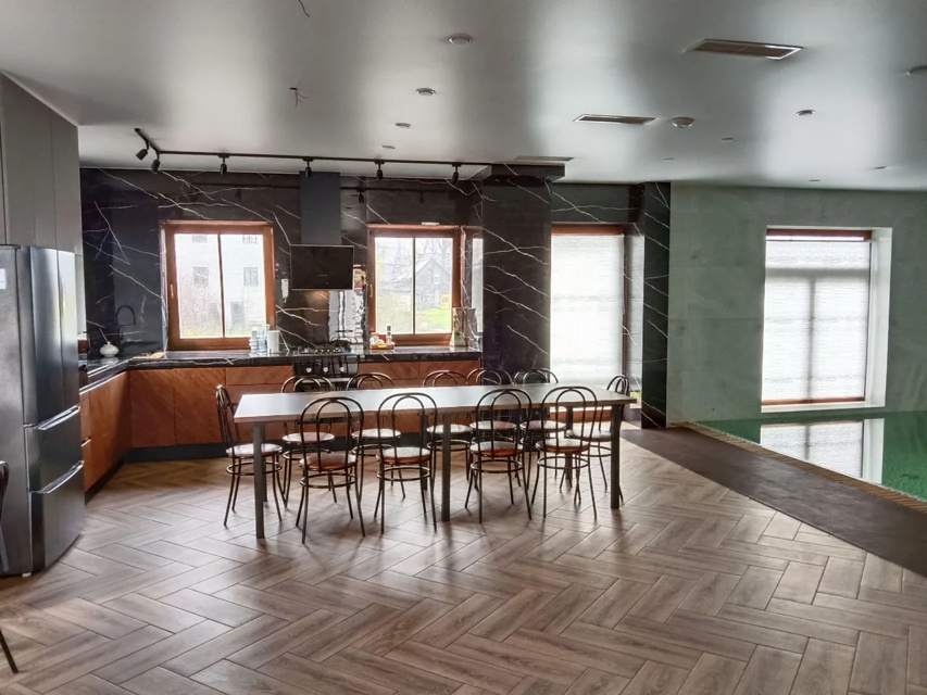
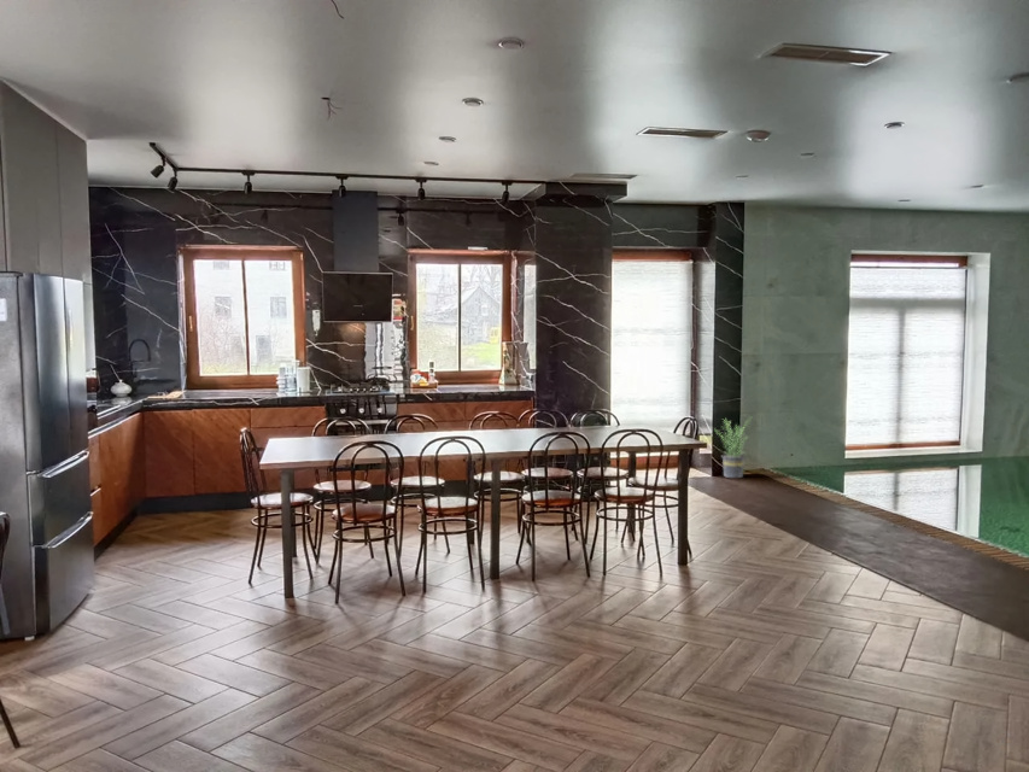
+ potted plant (732, 445)
